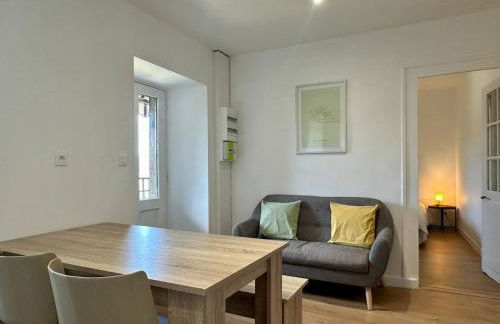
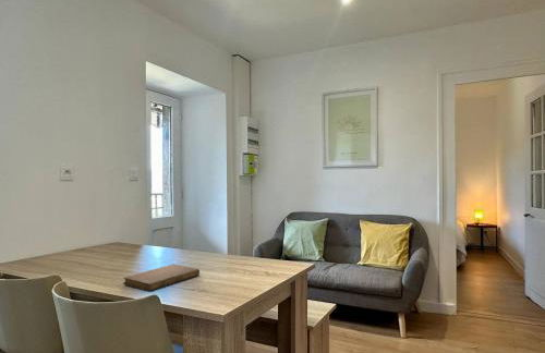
+ notebook (162, 276)
